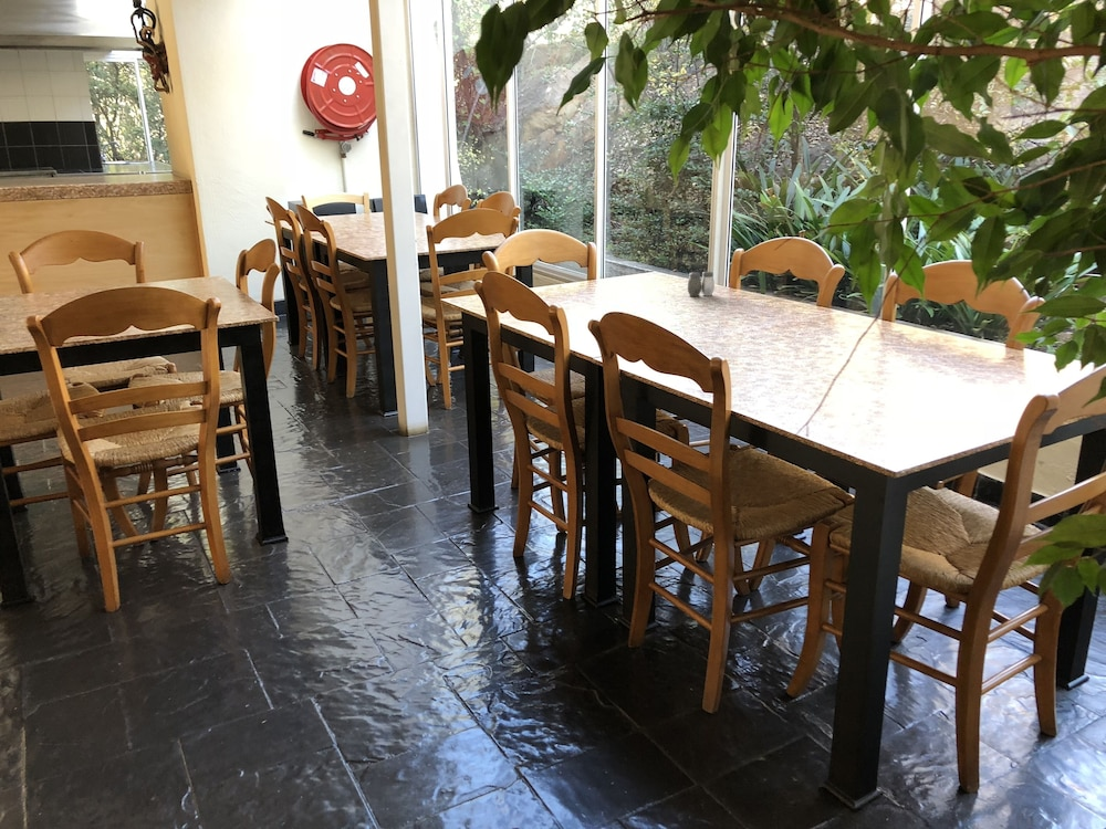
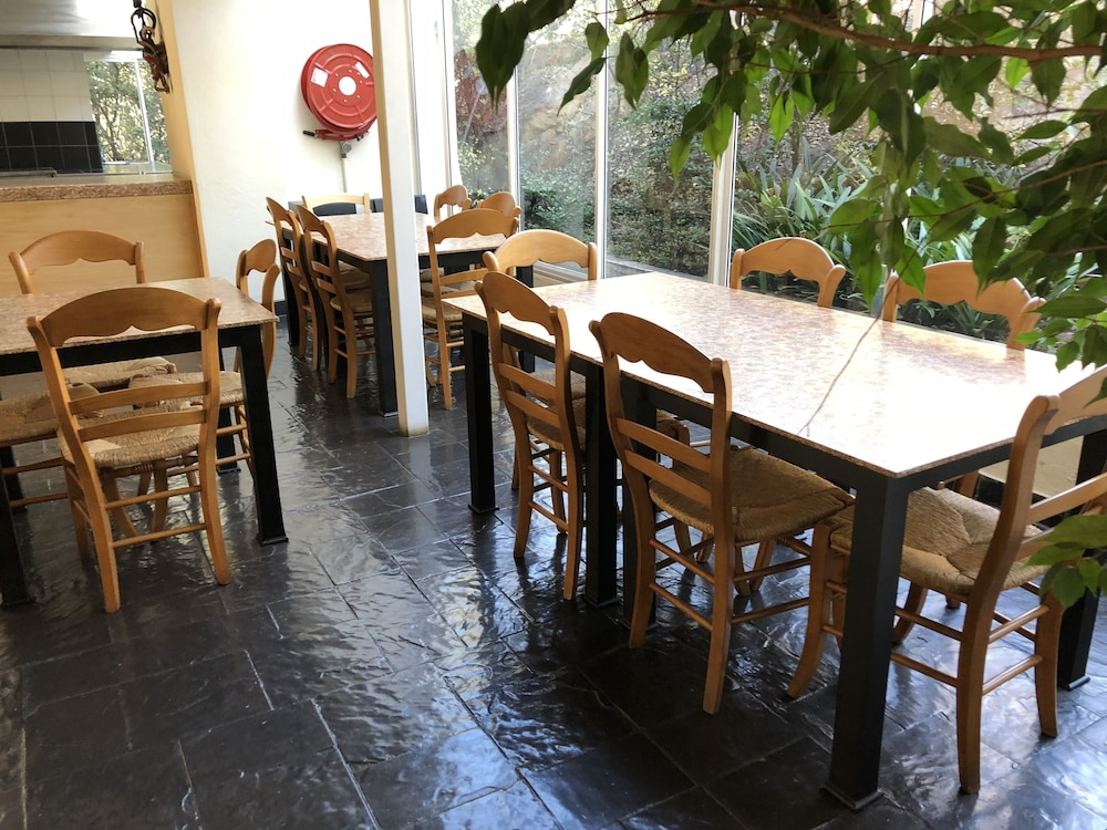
- salt and pepper shaker (700, 283)
